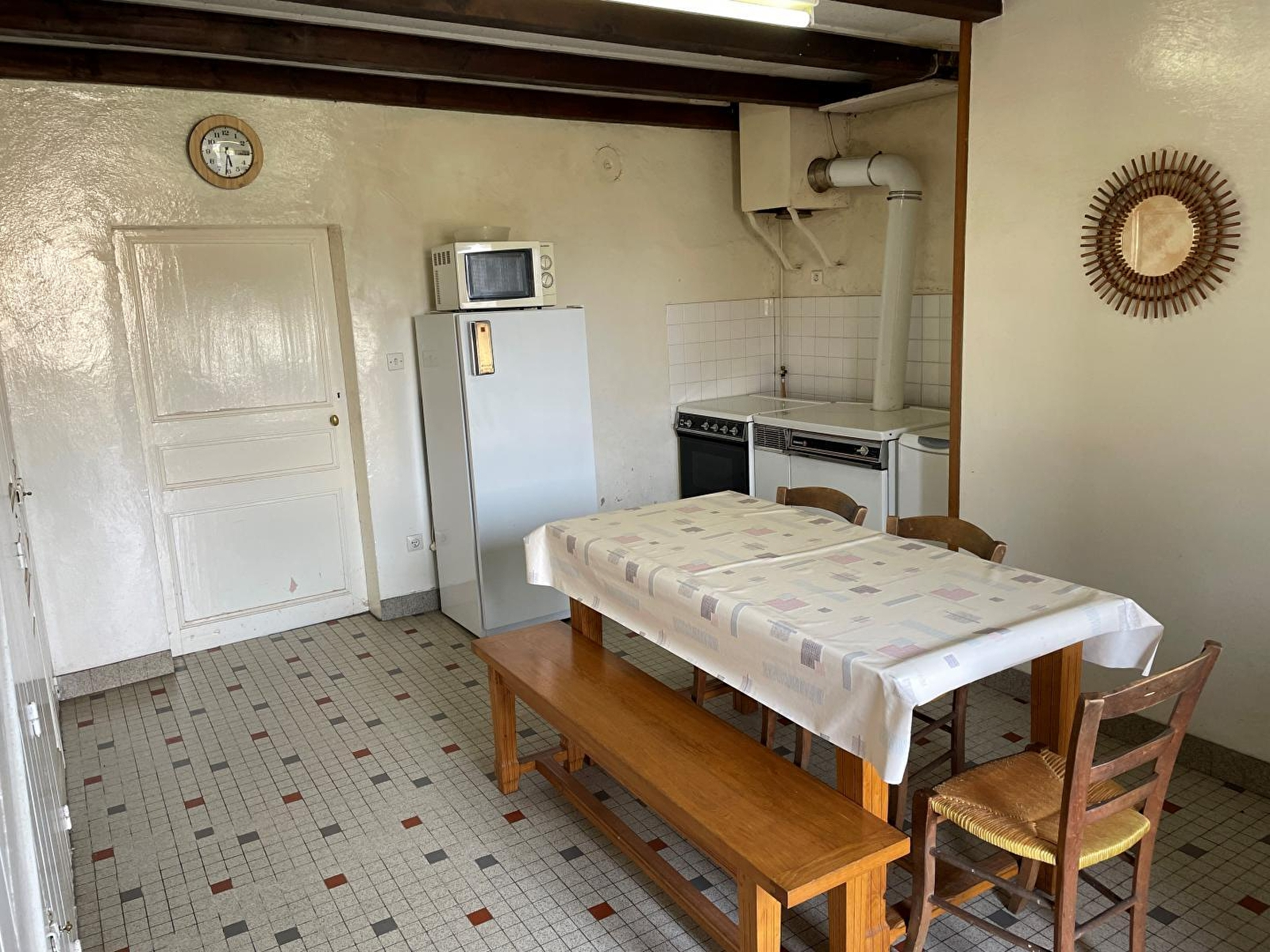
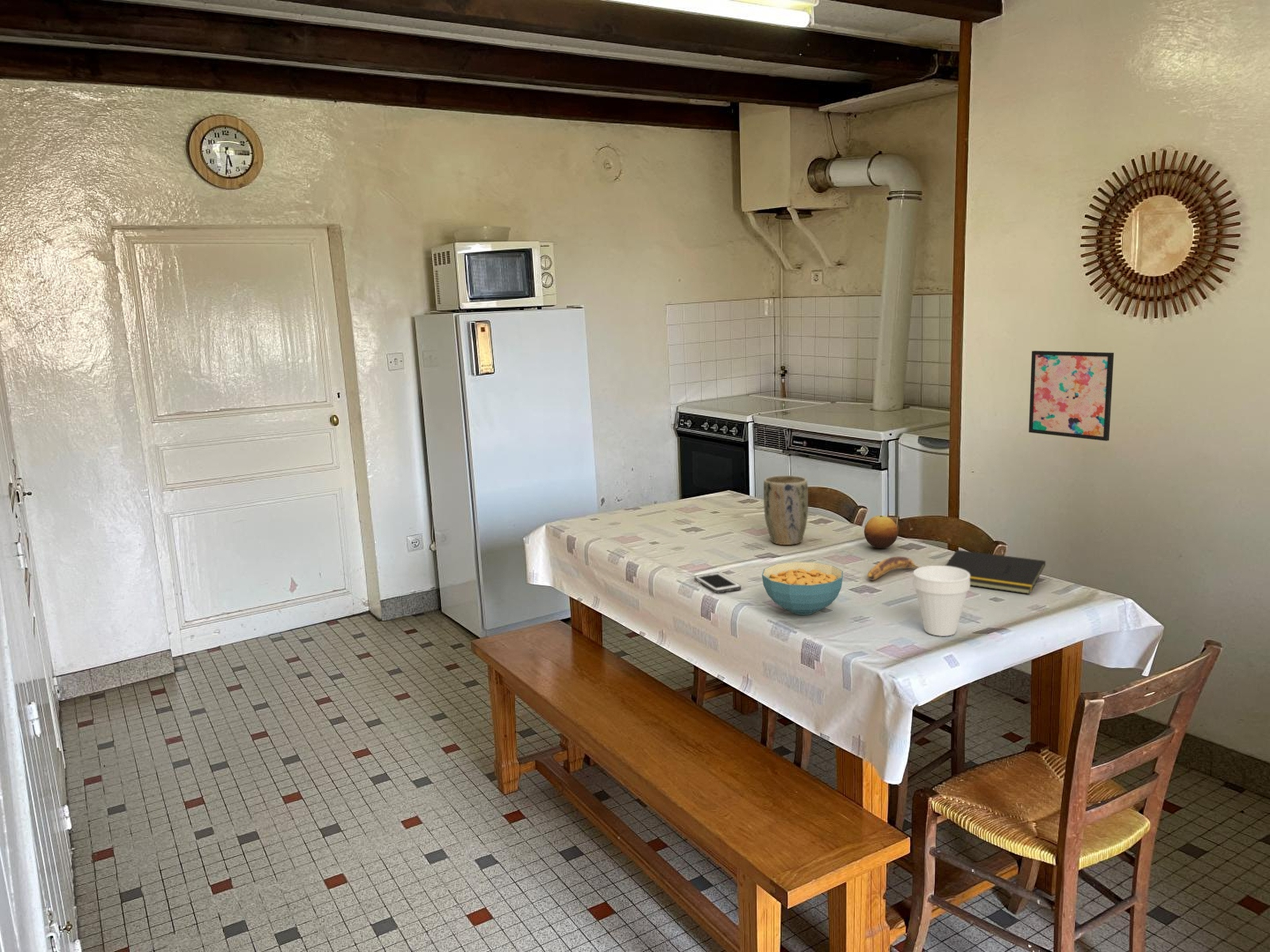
+ wall art (1069, 394)
+ banana (890, 566)
+ cell phone (717, 582)
+ plant pot (785, 510)
+ cup (941, 601)
+ fruit (880, 532)
+ notepad (991, 570)
+ cereal bowl (802, 592)
